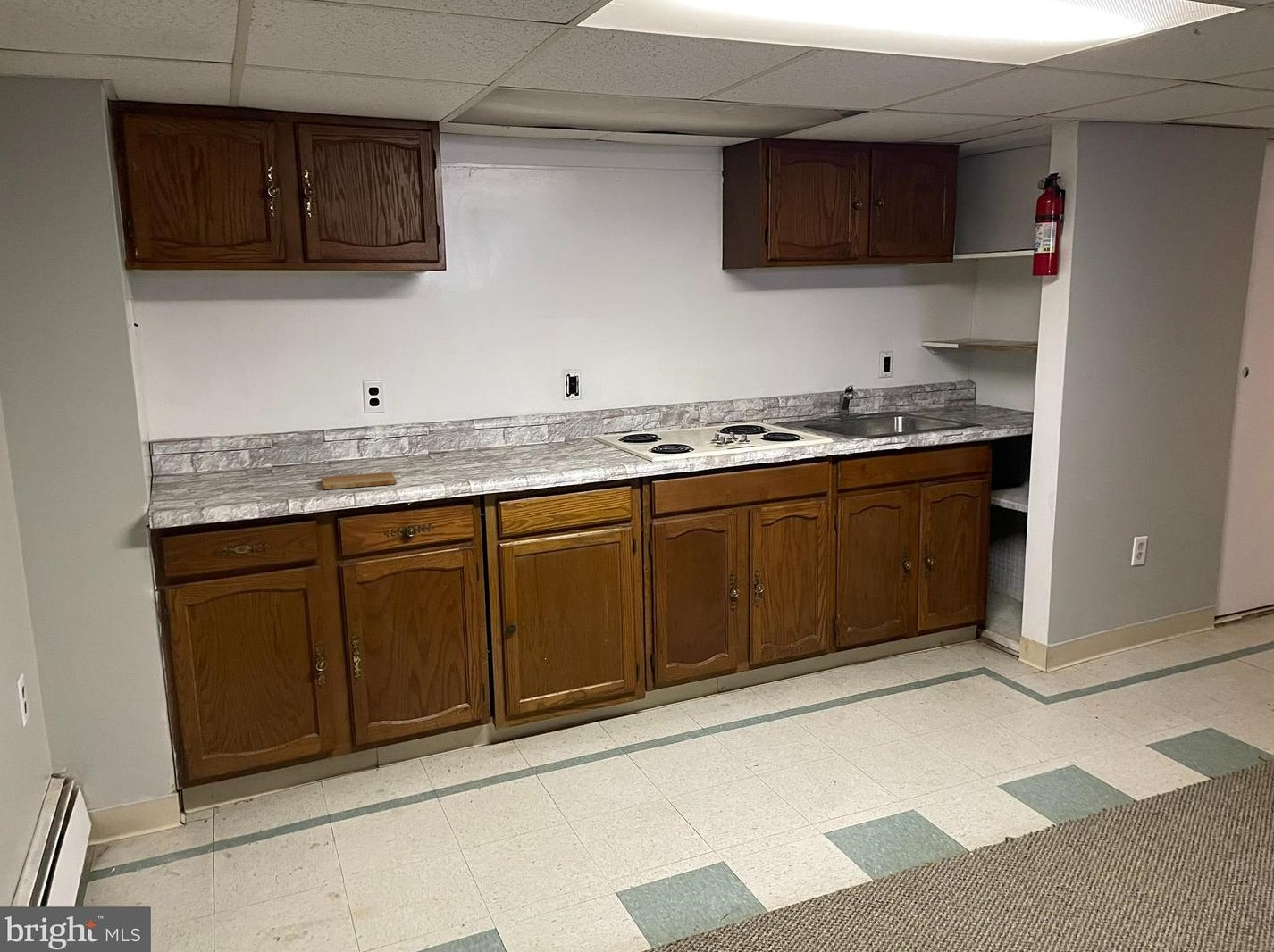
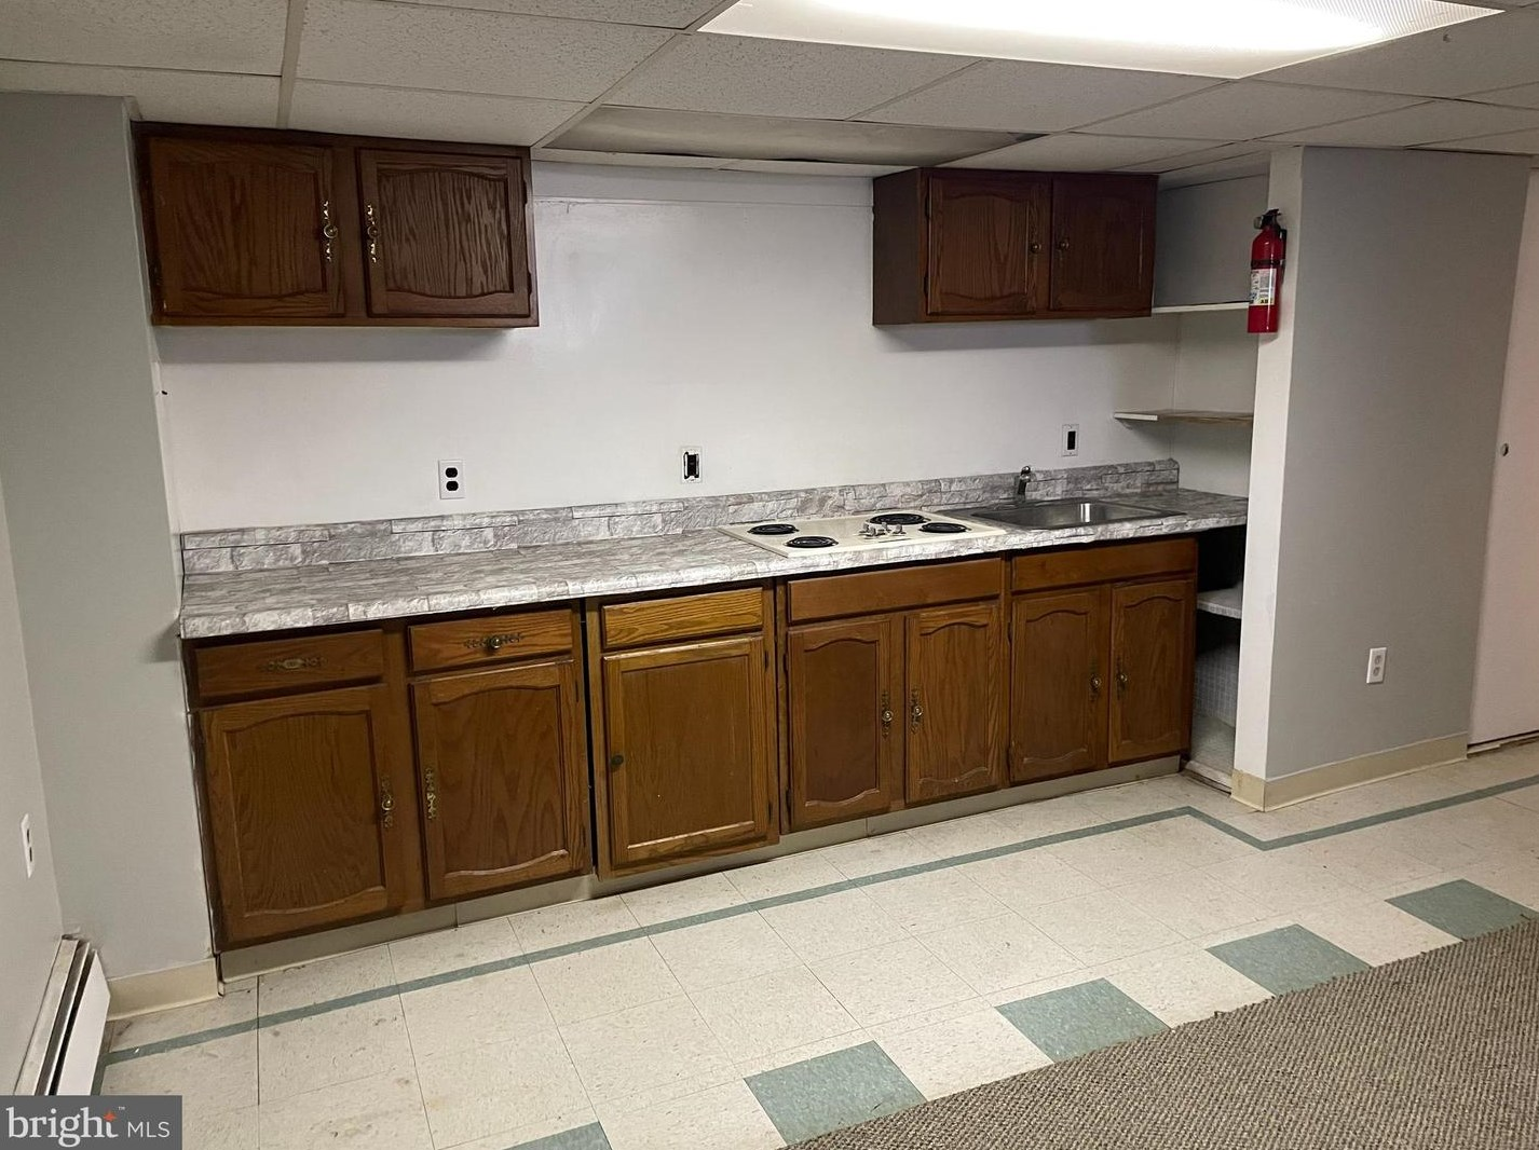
- cutting board (358, 480)
